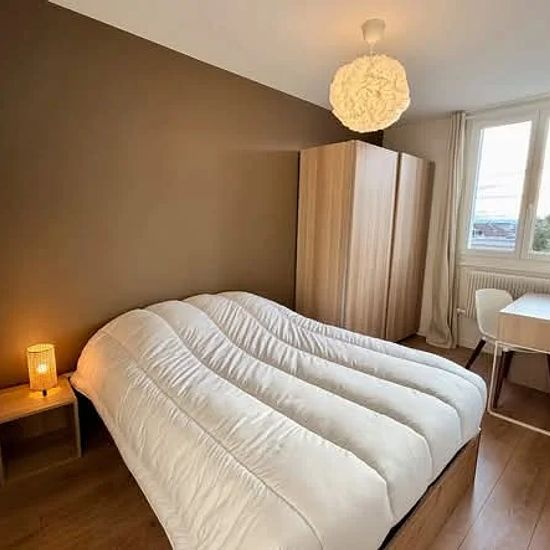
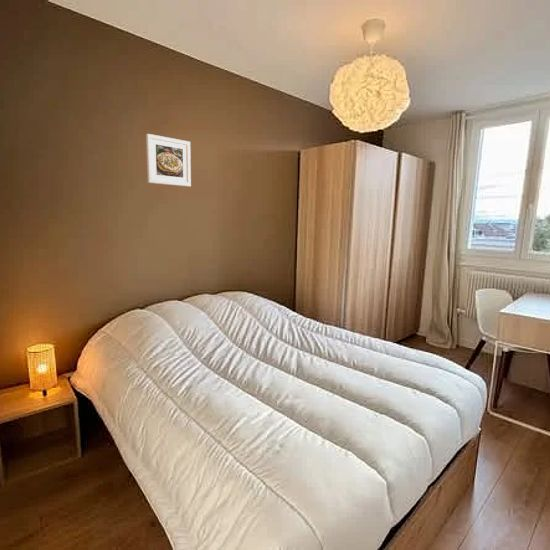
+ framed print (169, 161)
